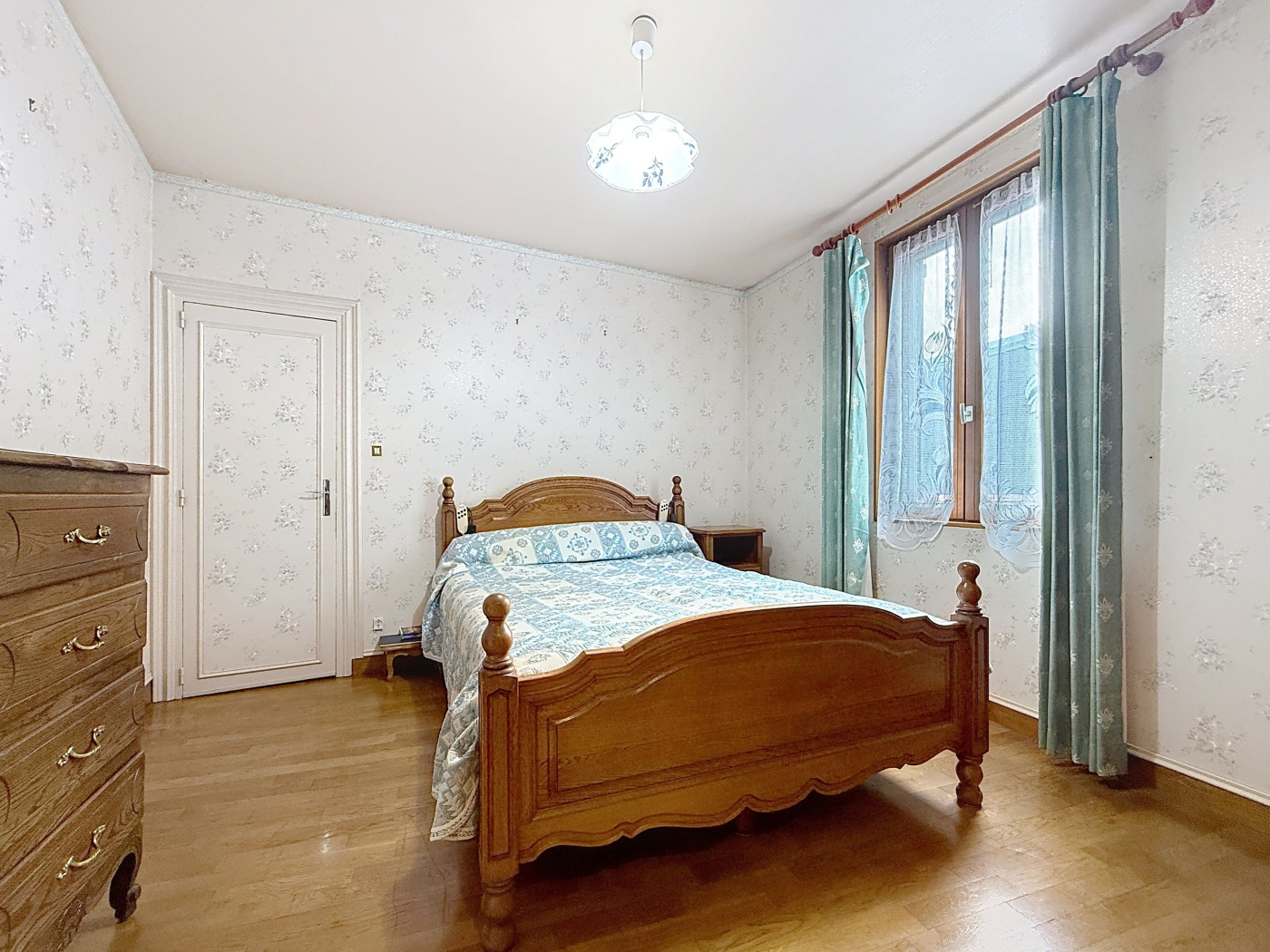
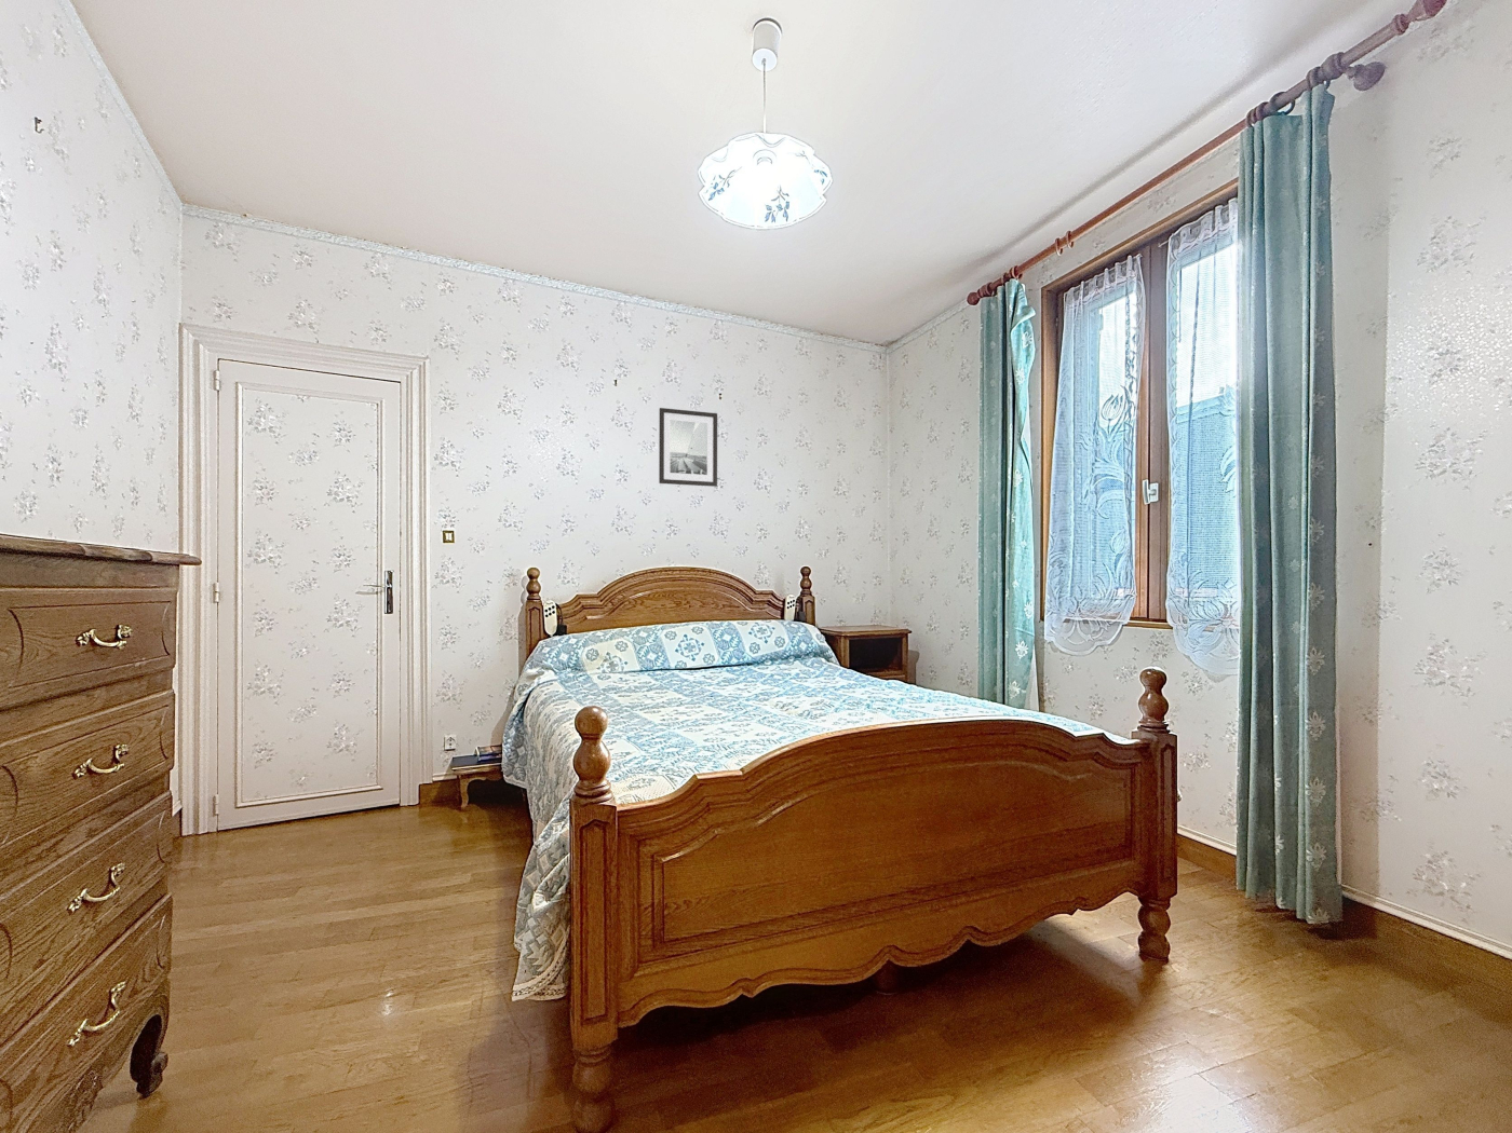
+ wall art (688, 447)
